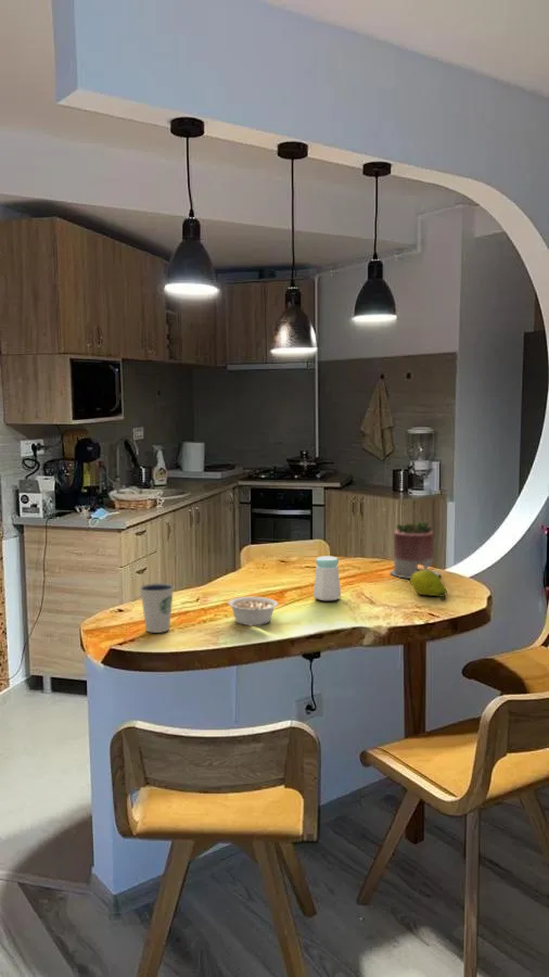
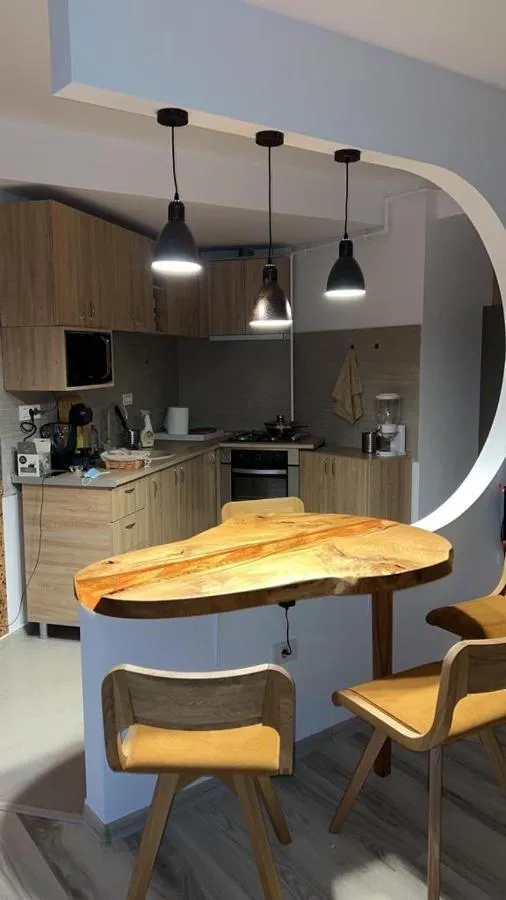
- legume (254, 610)
- succulent planter (414, 546)
- dixie cup (157, 608)
- salt shaker (327, 578)
- fruit (430, 583)
